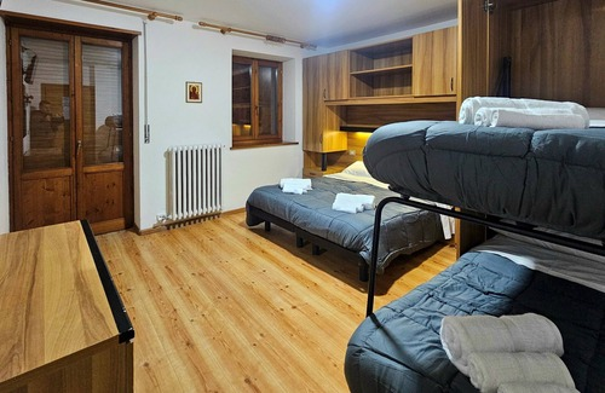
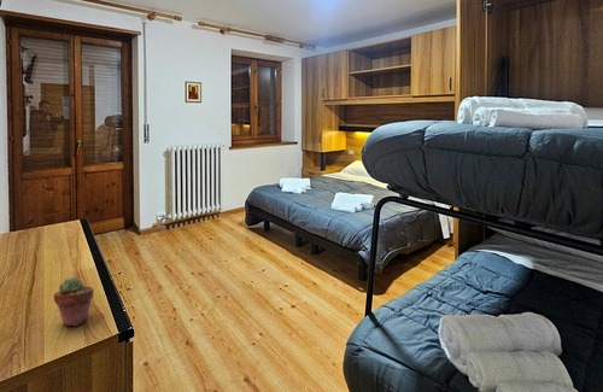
+ potted succulent (74, 299)
